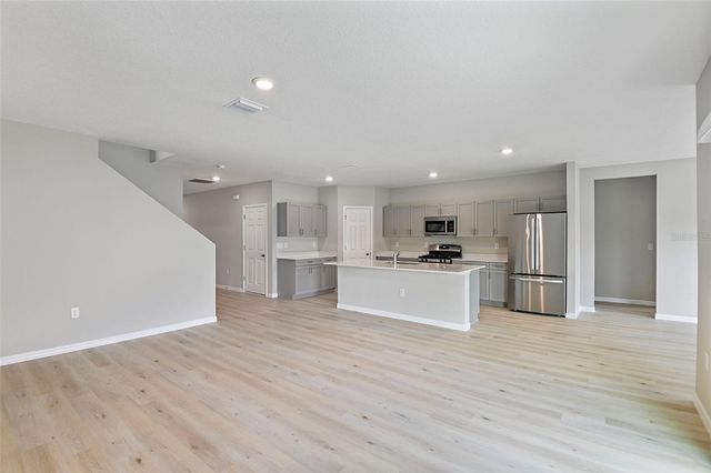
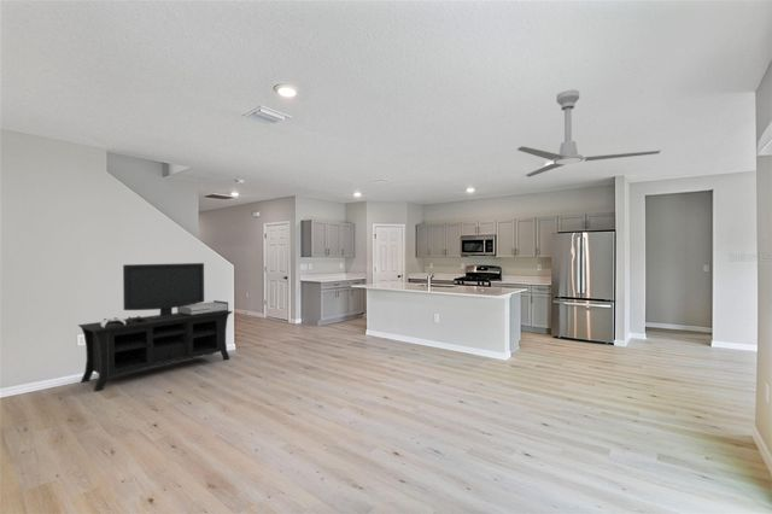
+ media console (163, 316)
+ ceiling fan (571, 125)
